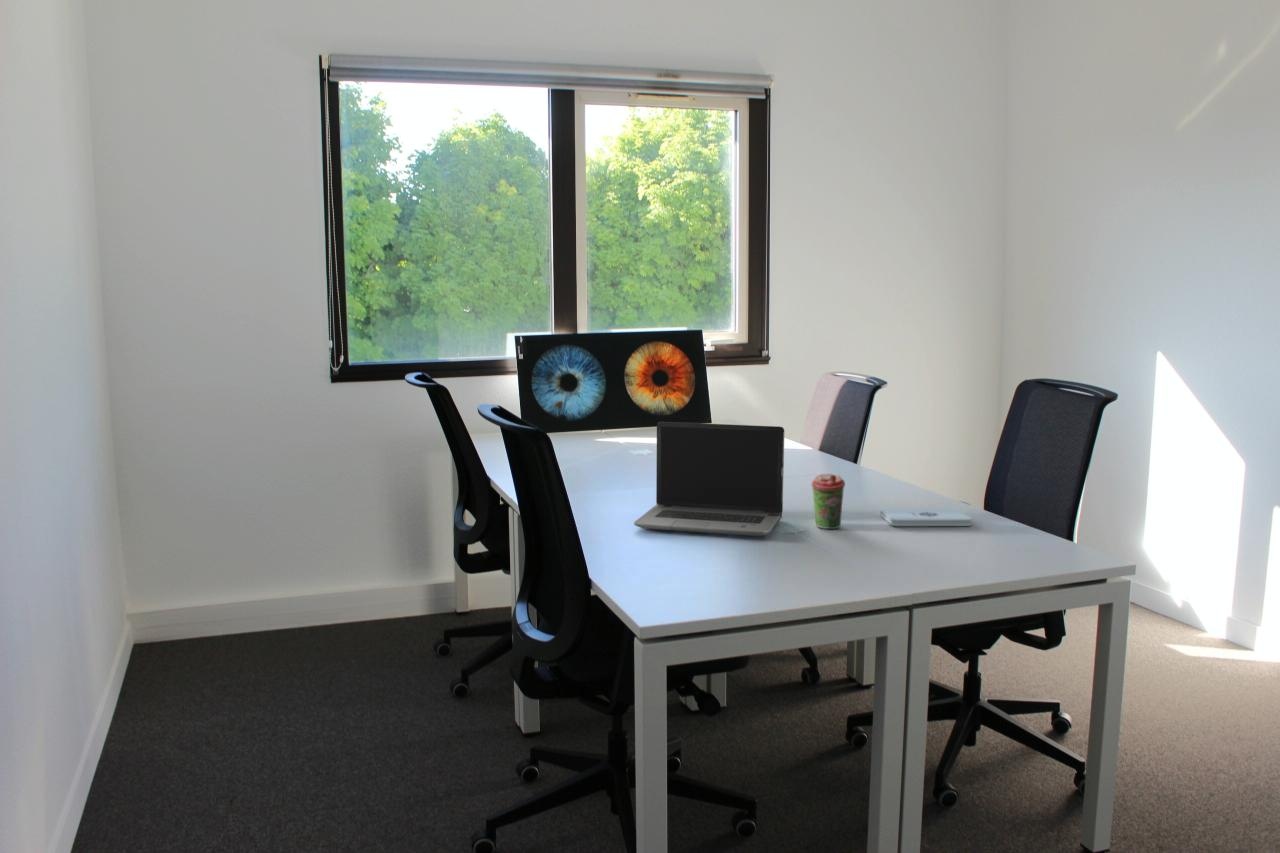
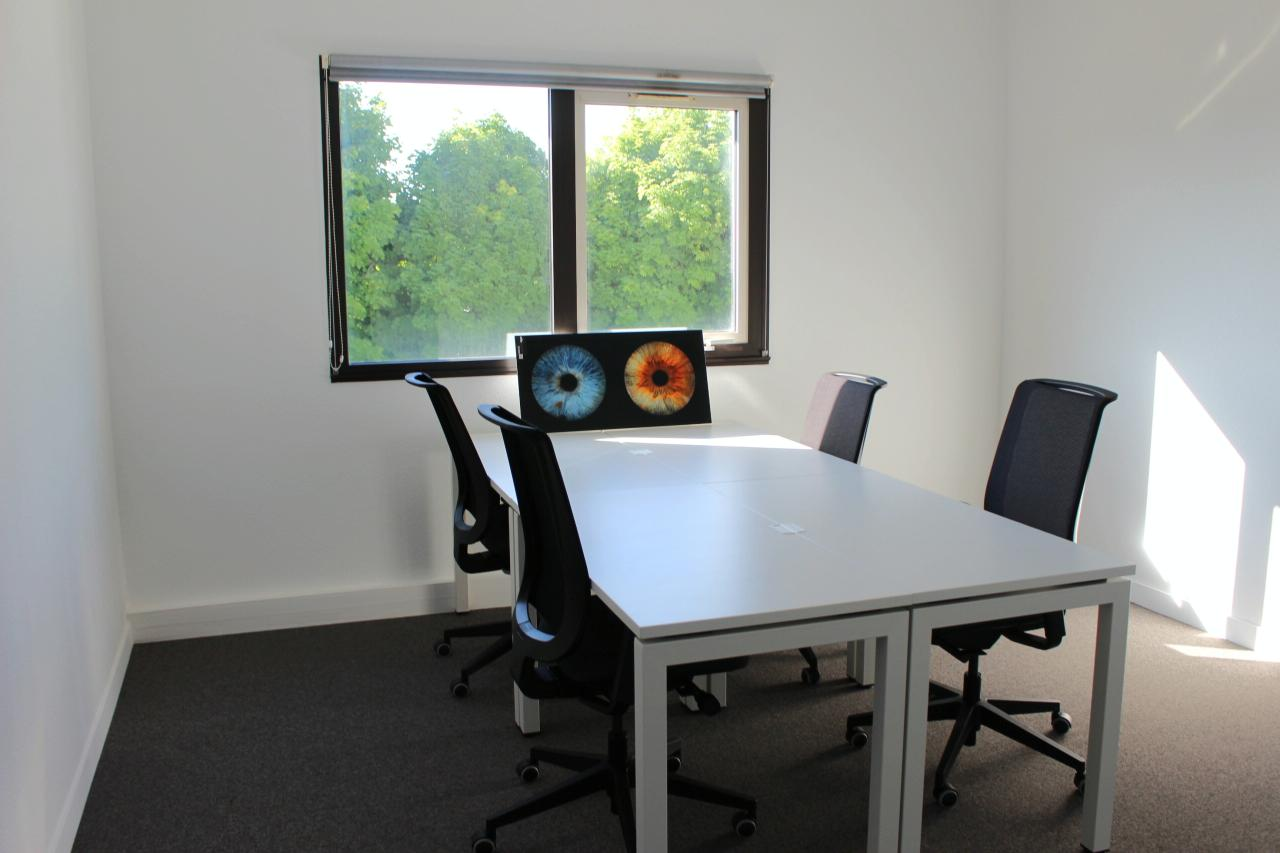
- laptop computer (710, 477)
- notepad (925, 517)
- coffee cup (827, 500)
